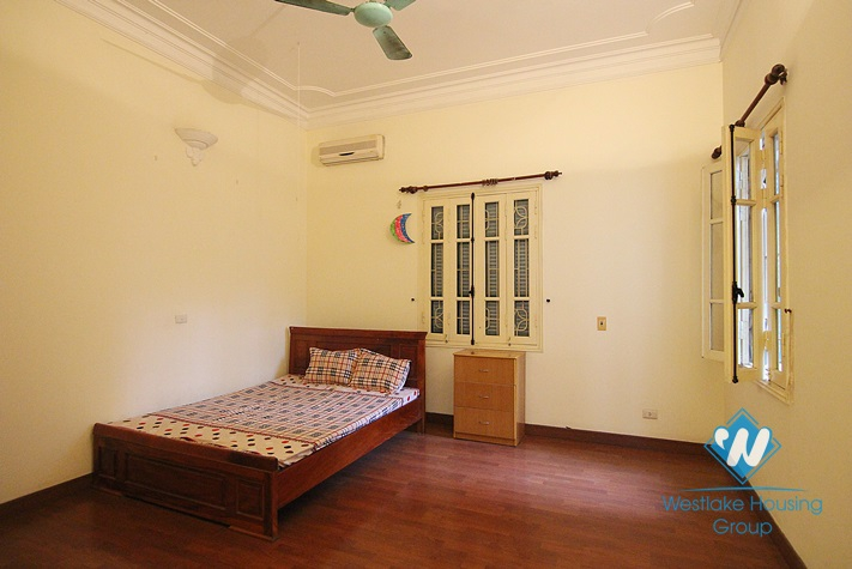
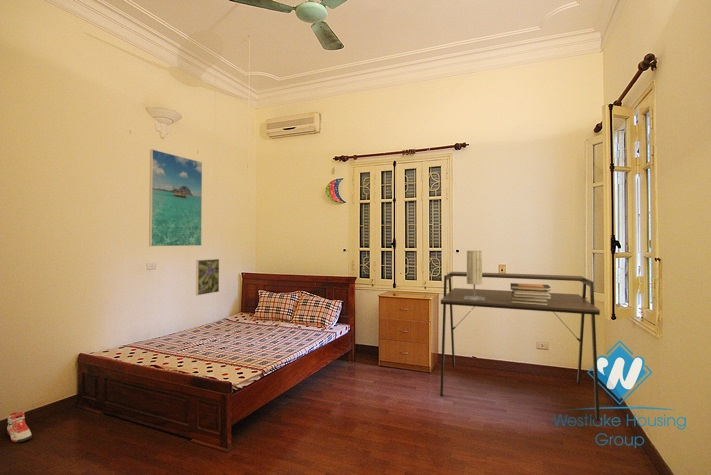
+ desk (519, 309)
+ table lamp (474, 274)
+ sneaker (18, 425)
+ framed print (207, 276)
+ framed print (177, 201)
+ book stack (529, 293)
